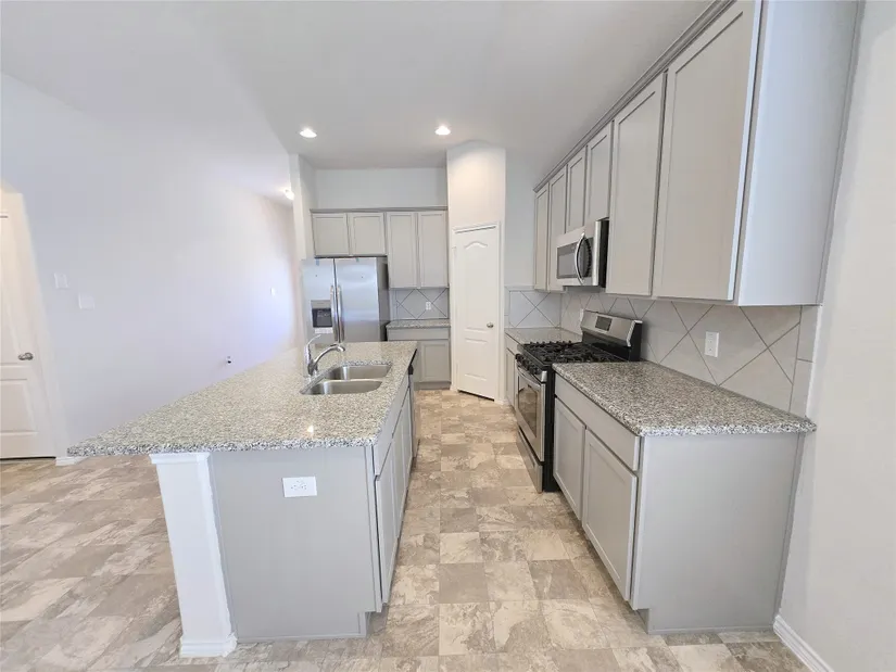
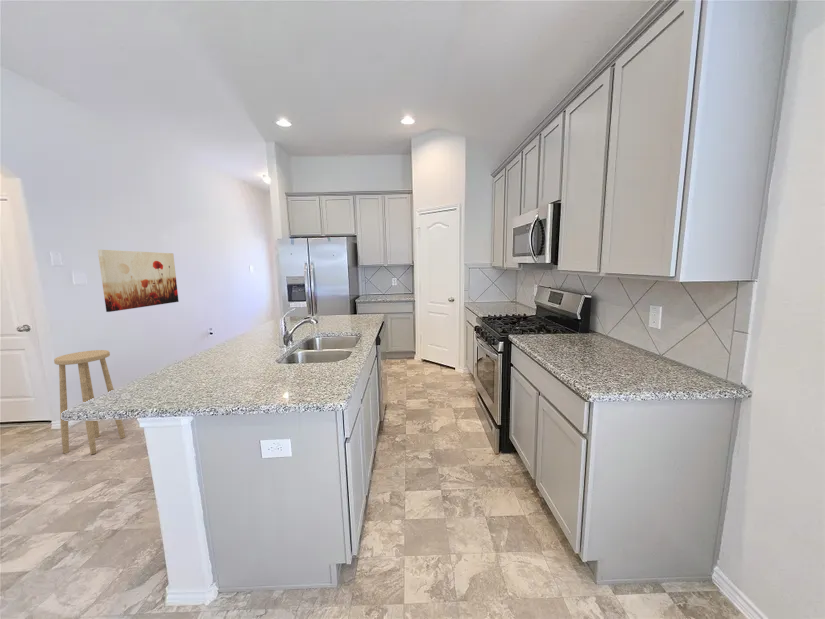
+ wall art (143, 279)
+ stool (89, 399)
